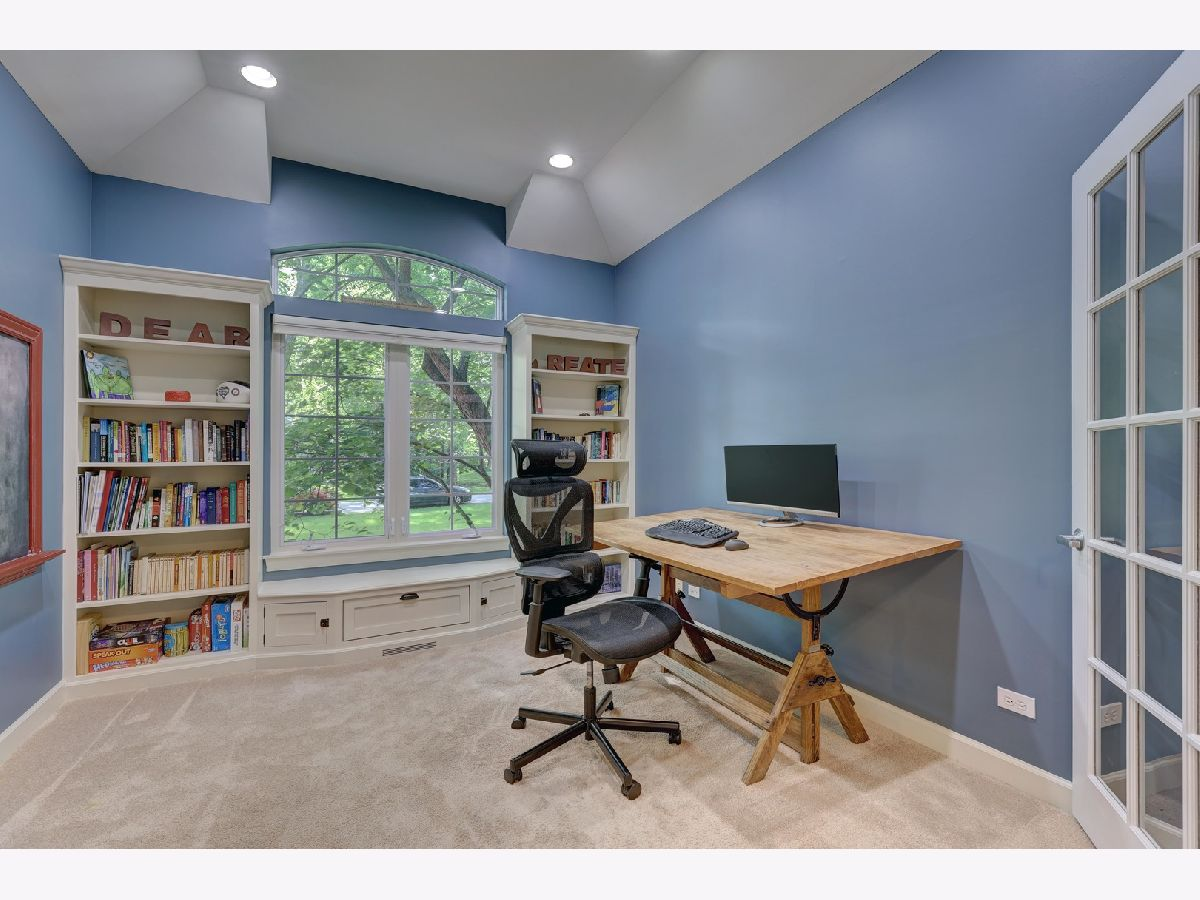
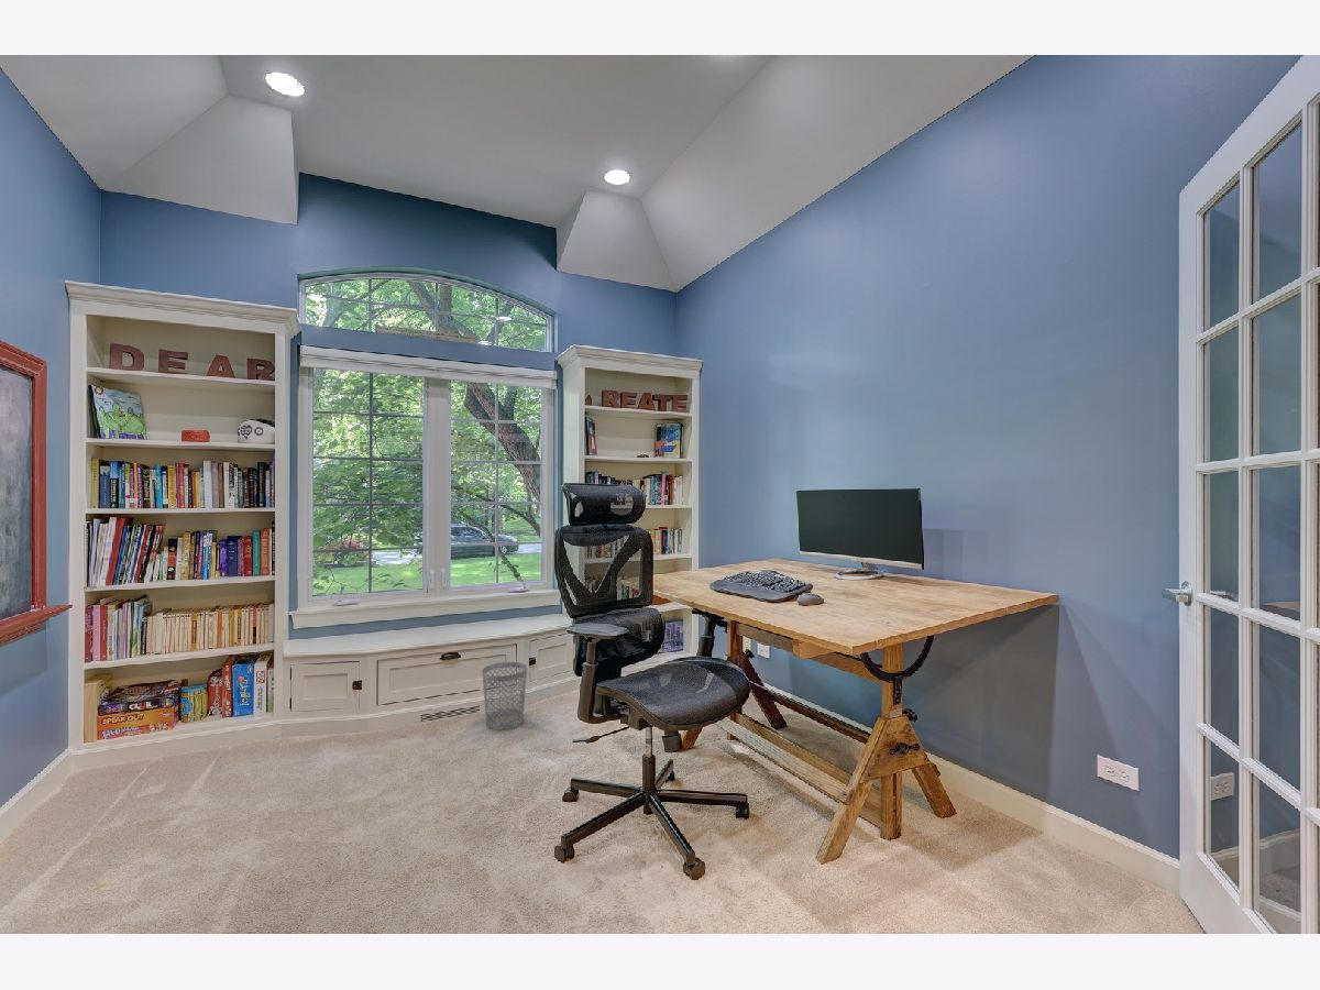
+ wastebasket (505, 695)
